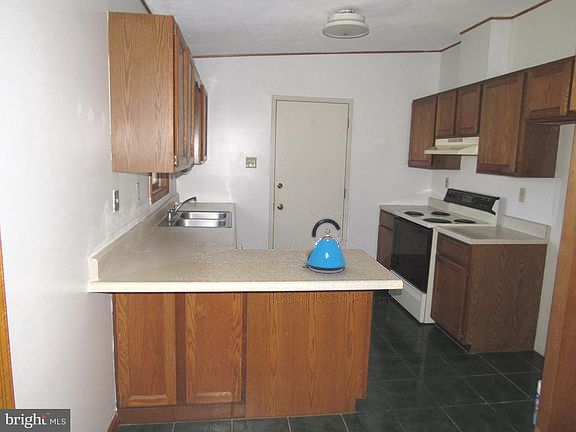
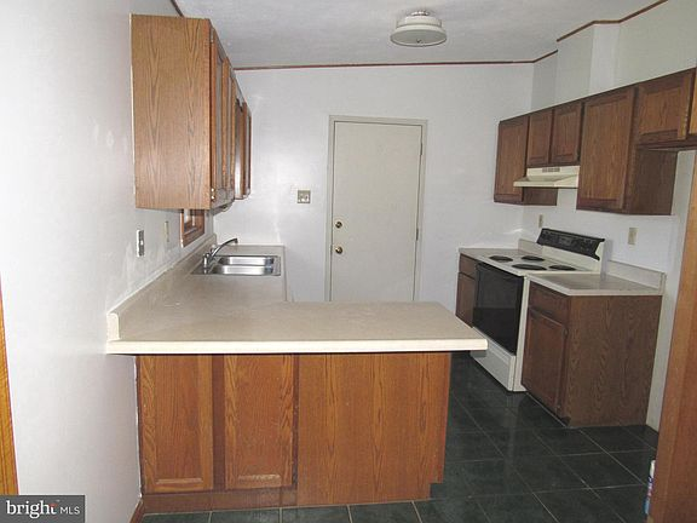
- kettle (325, 243)
